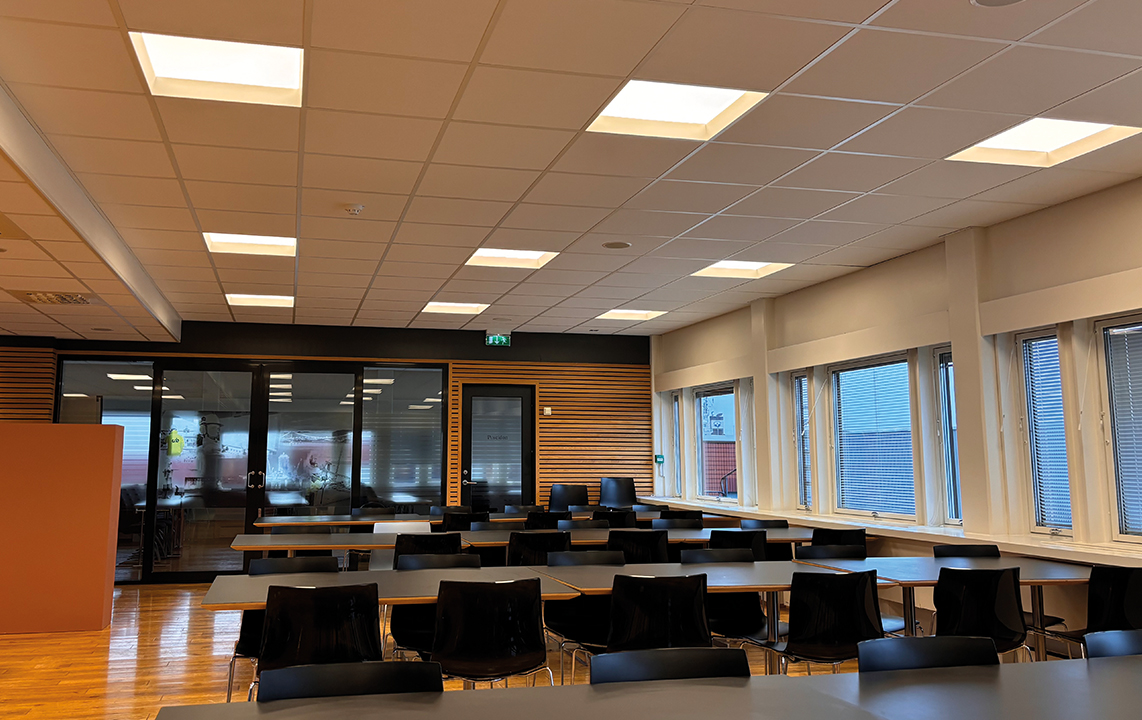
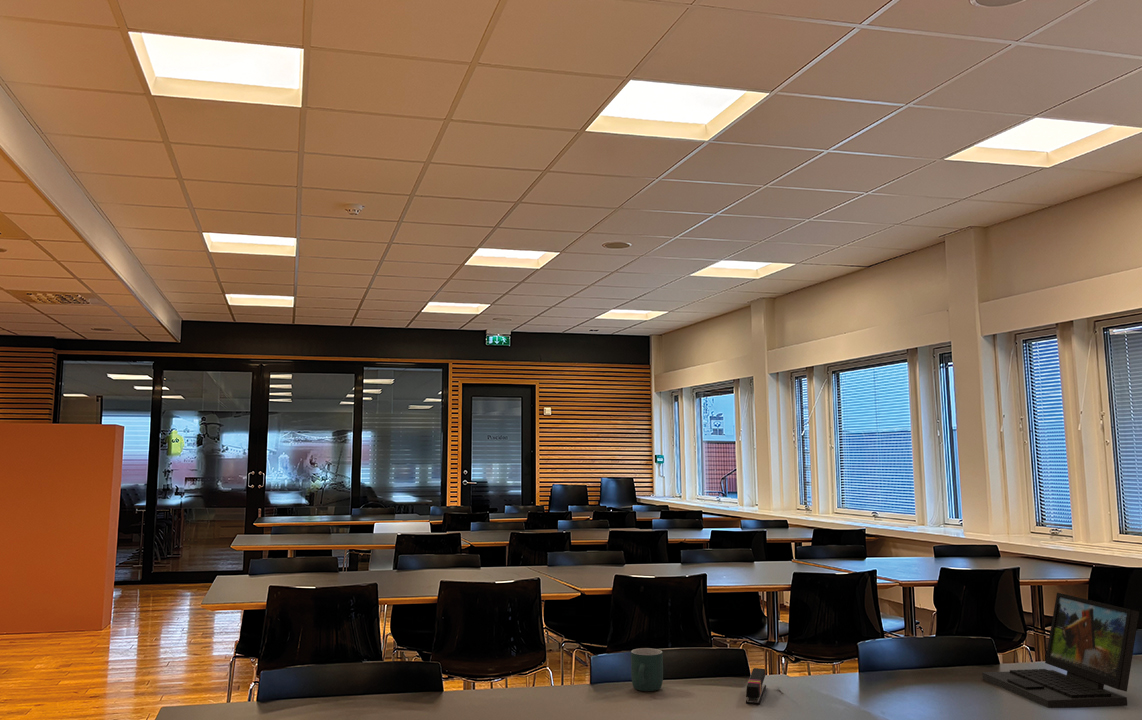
+ stapler (756, 685)
+ laptop (1057, 645)
+ mug (648, 671)
